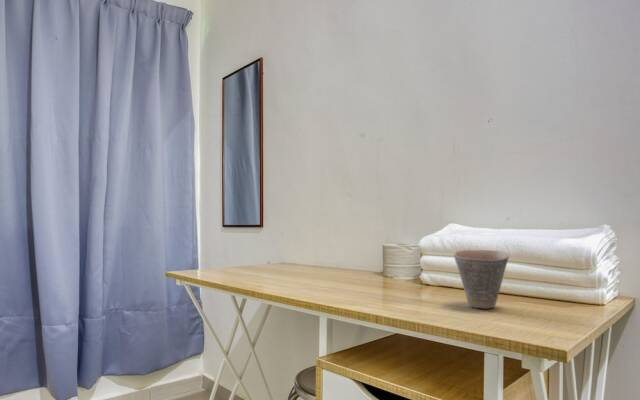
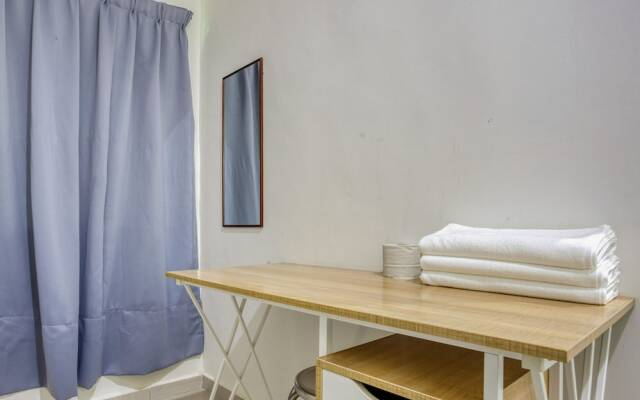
- cup (480, 279)
